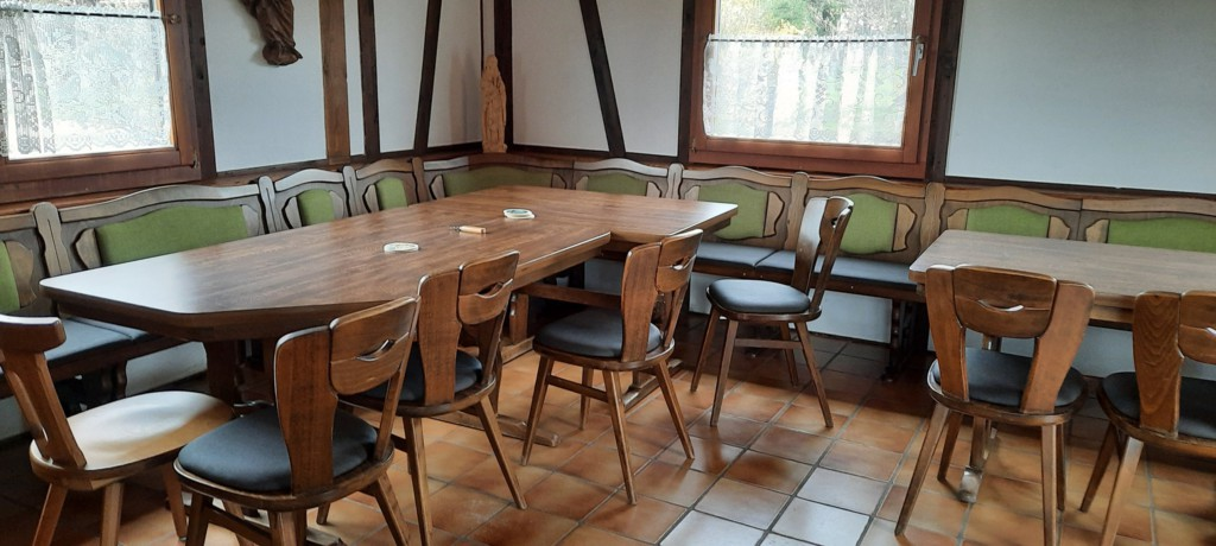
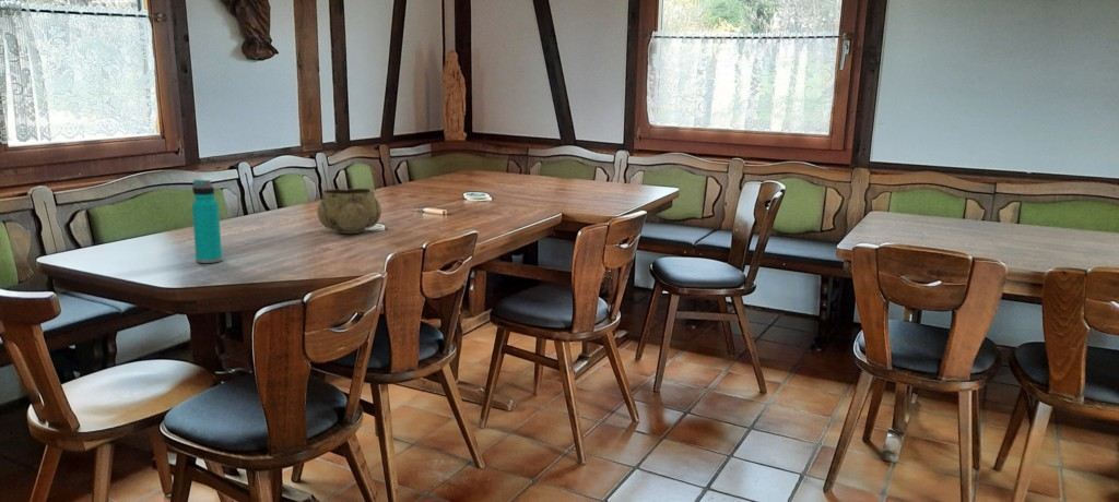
+ decorative bowl (349, 211)
+ water bottle (205, 220)
